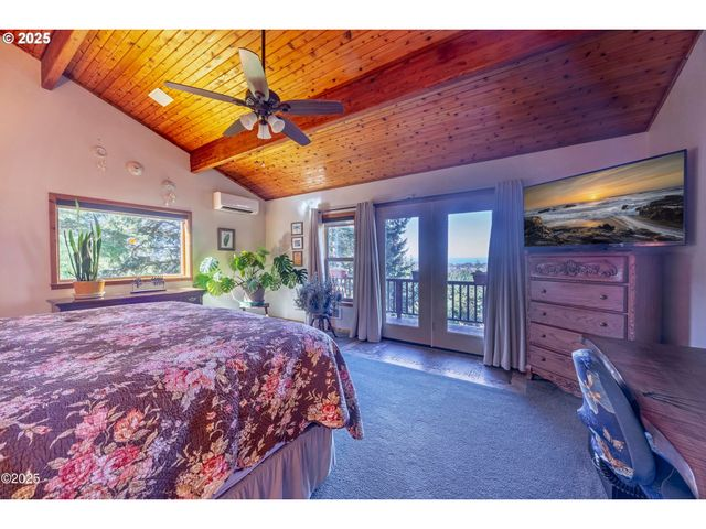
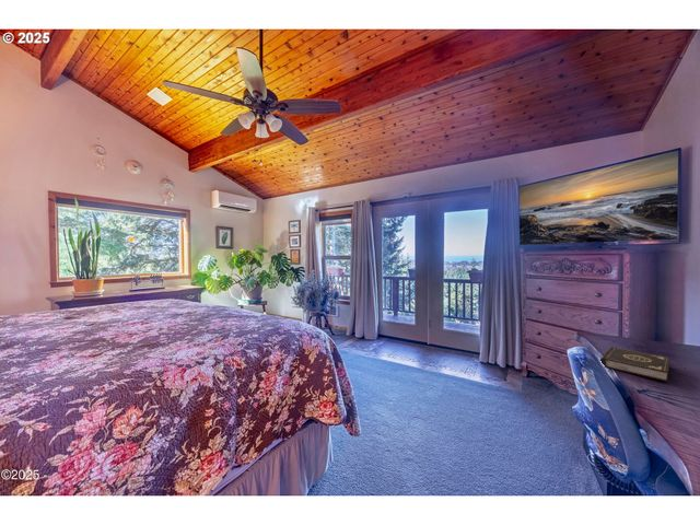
+ book (634, 361)
